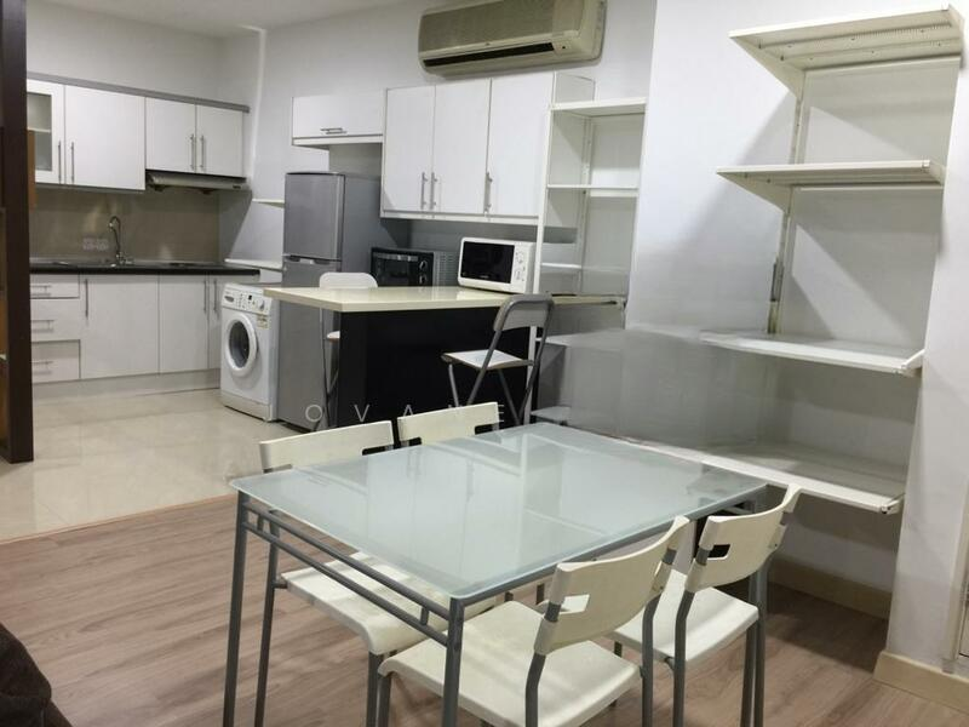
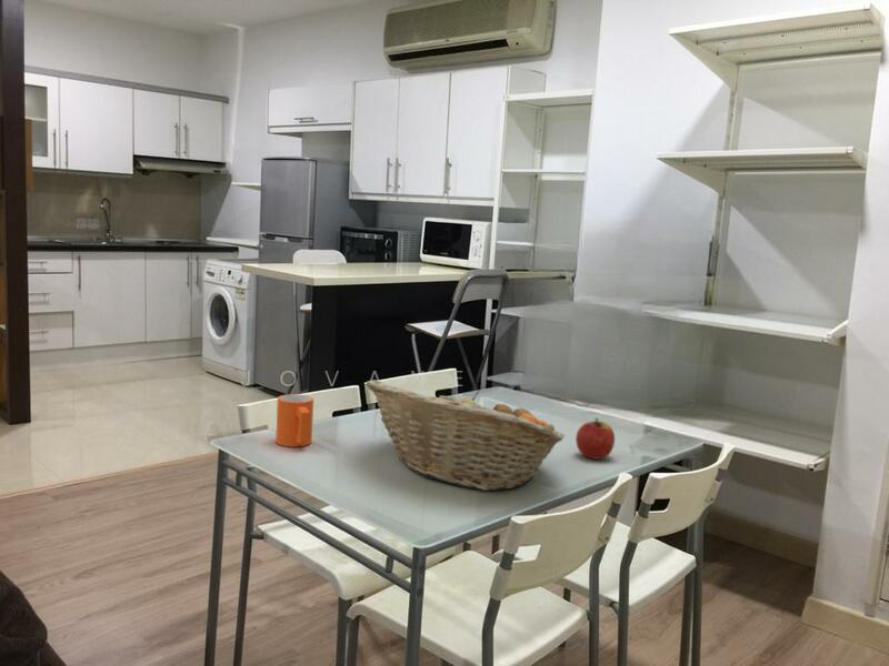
+ apple (596, 437)
+ mug (299, 421)
+ fruit basket (461, 425)
